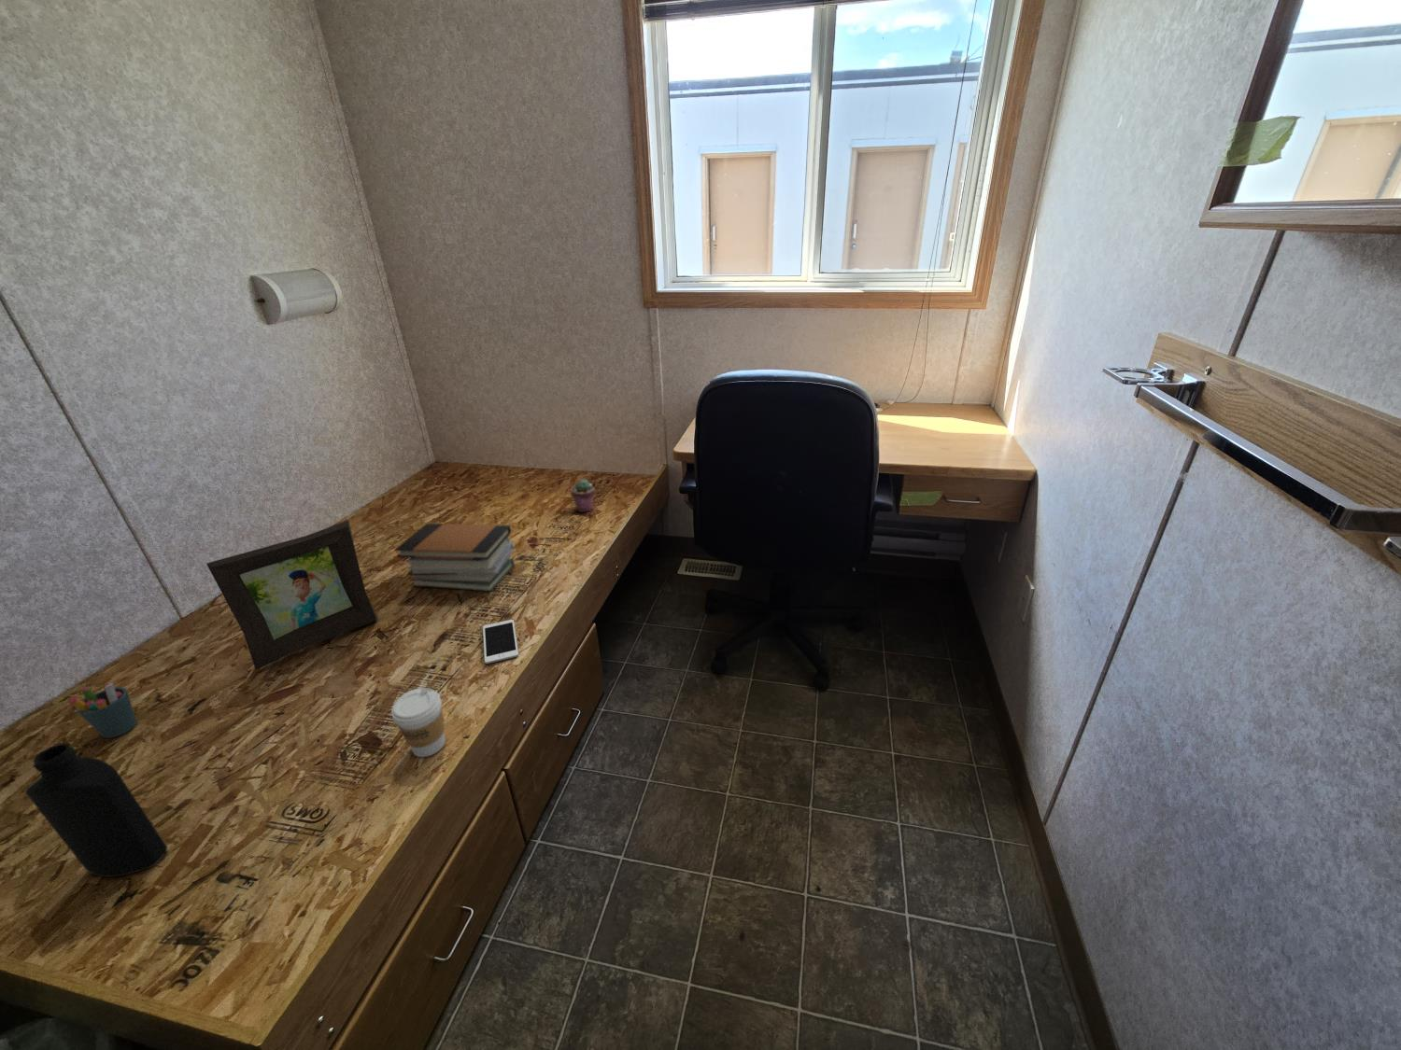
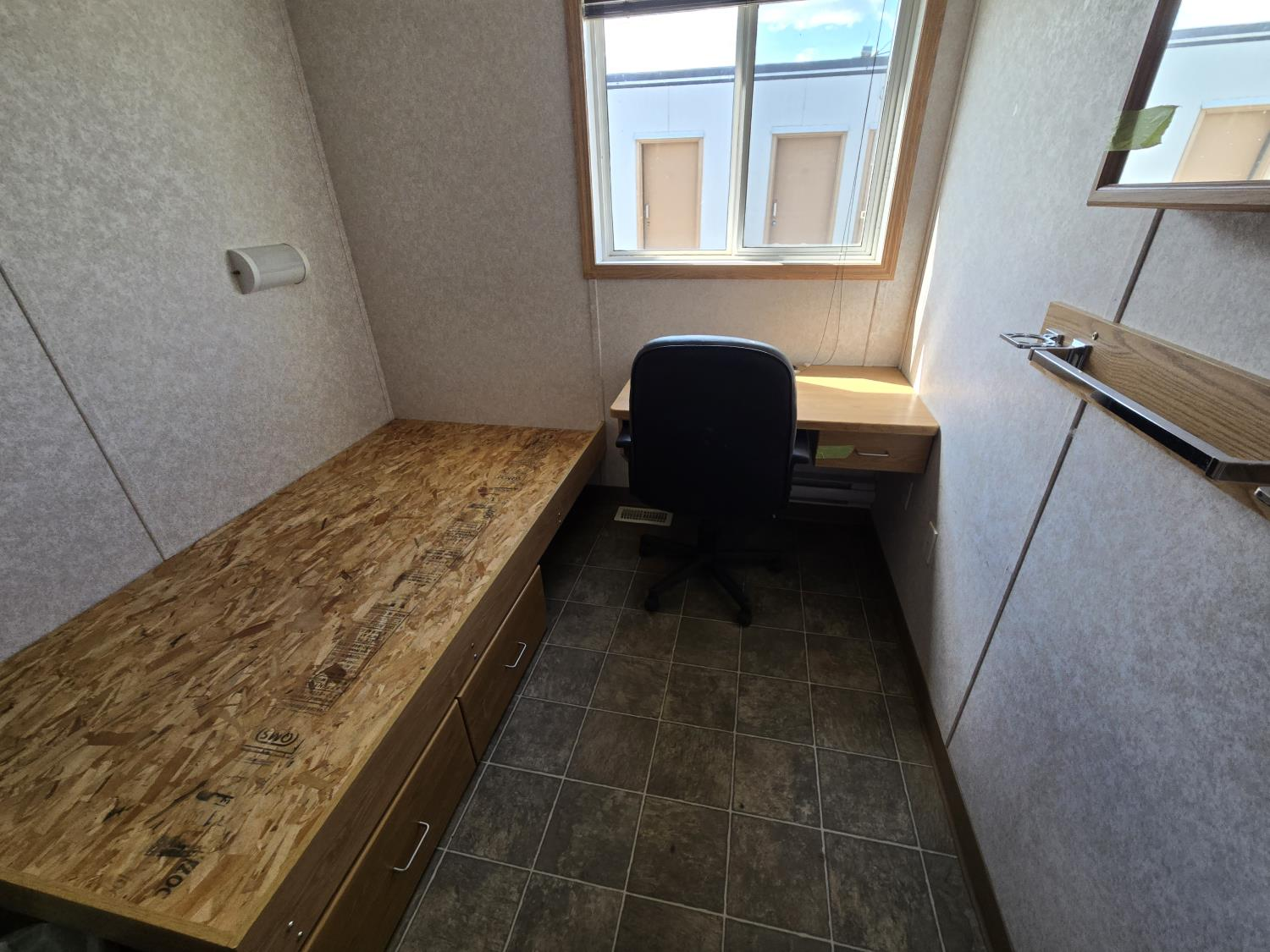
- bottle (93, 810)
- cell phone (500, 641)
- picture frame (302, 592)
- potted succulent (582, 494)
- coffee cup (421, 722)
- book stack (460, 556)
- pen holder (105, 707)
